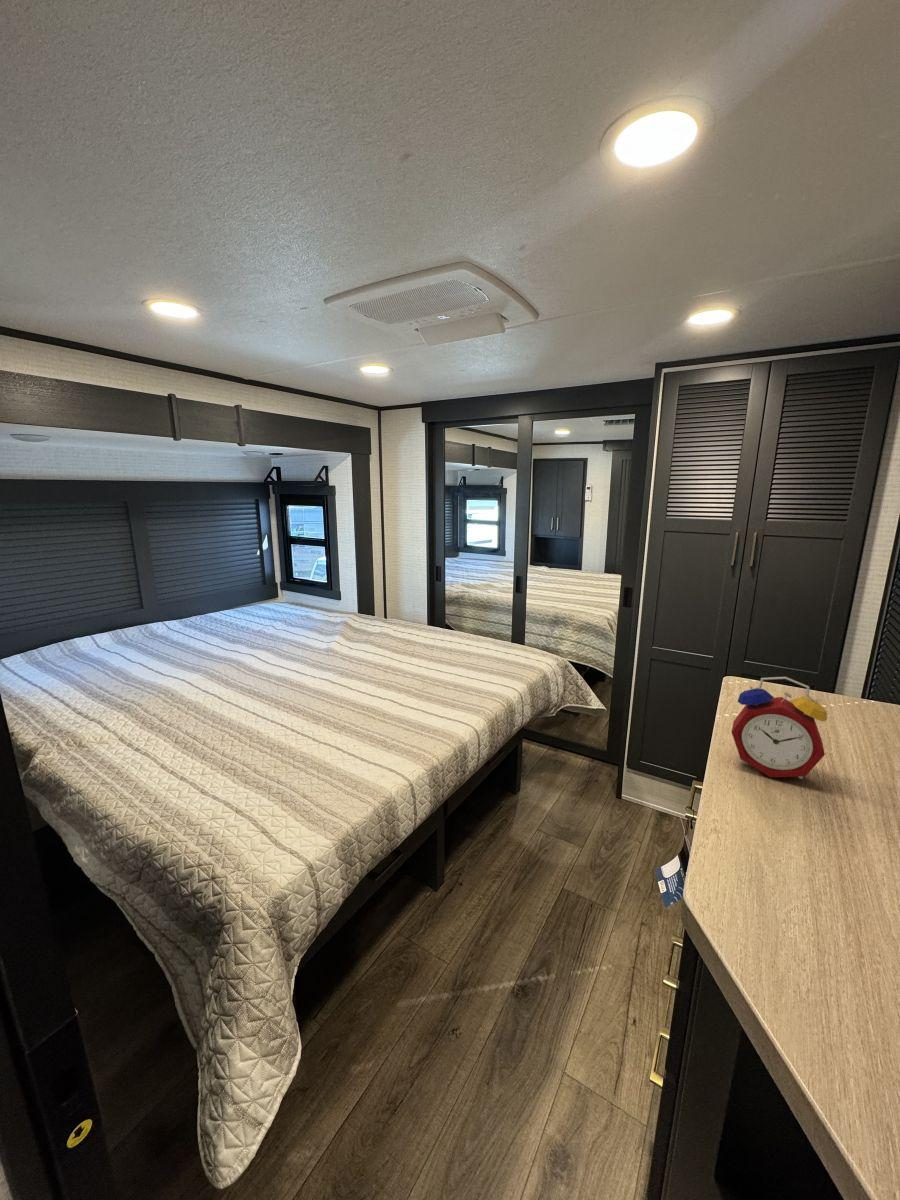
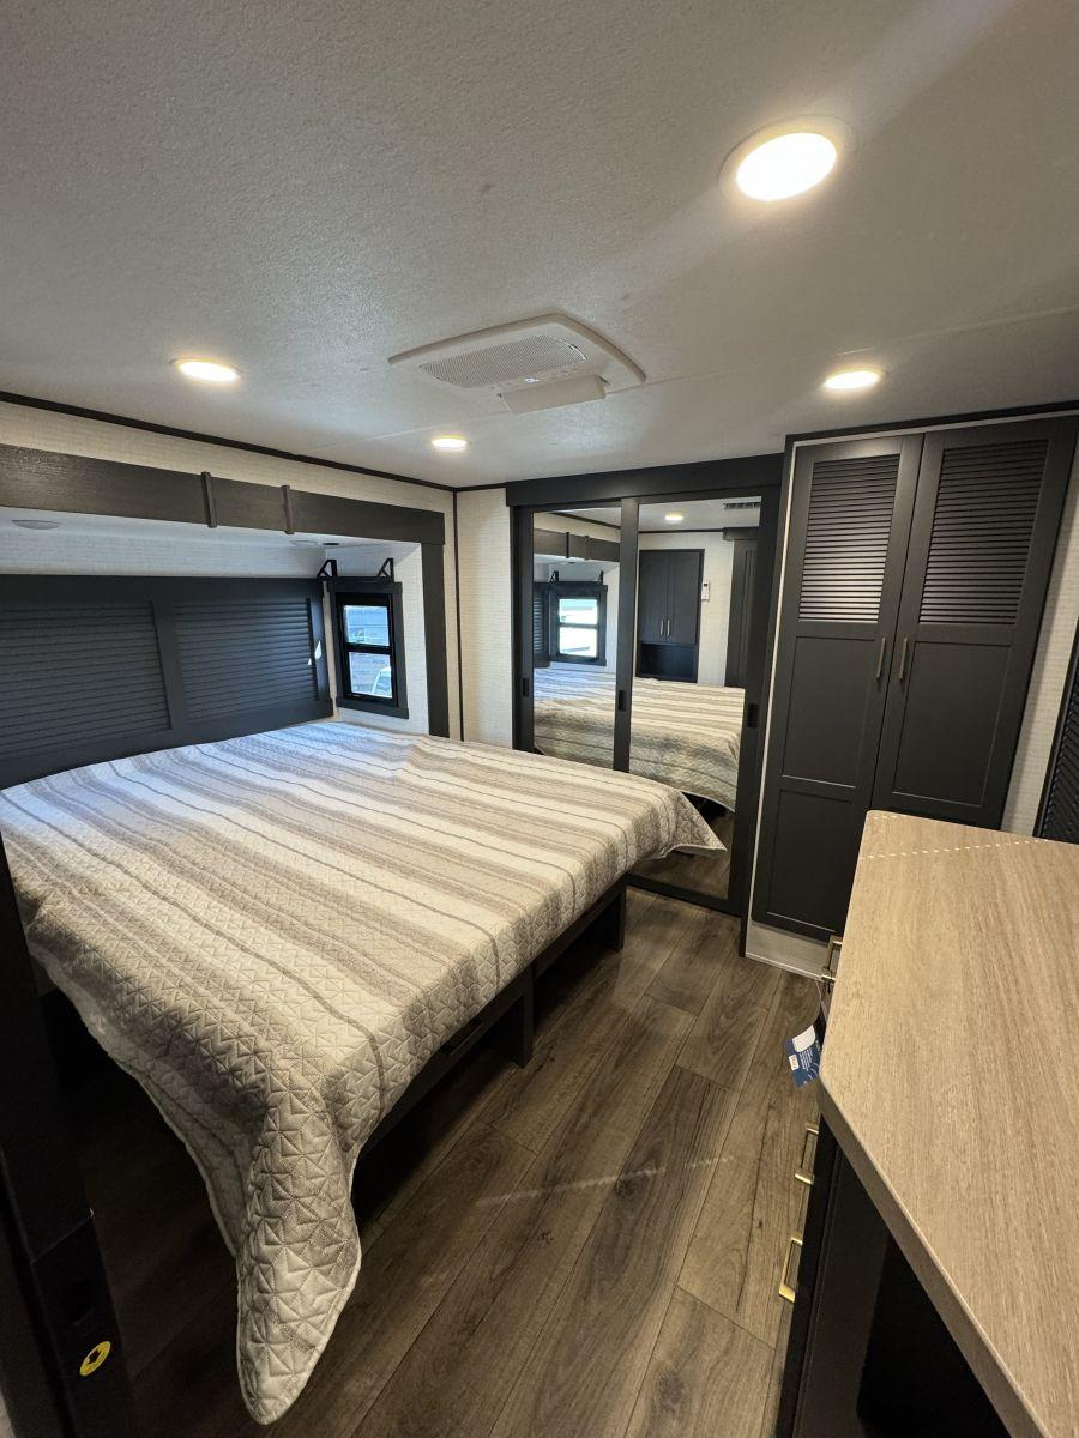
- alarm clock (777, 722)
